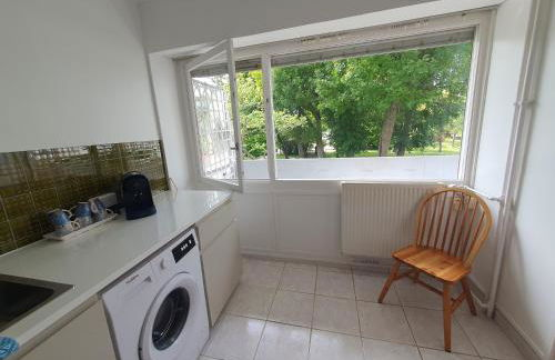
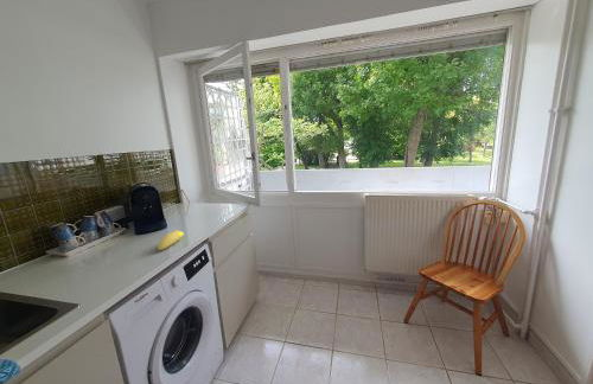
+ banana (171, 237)
